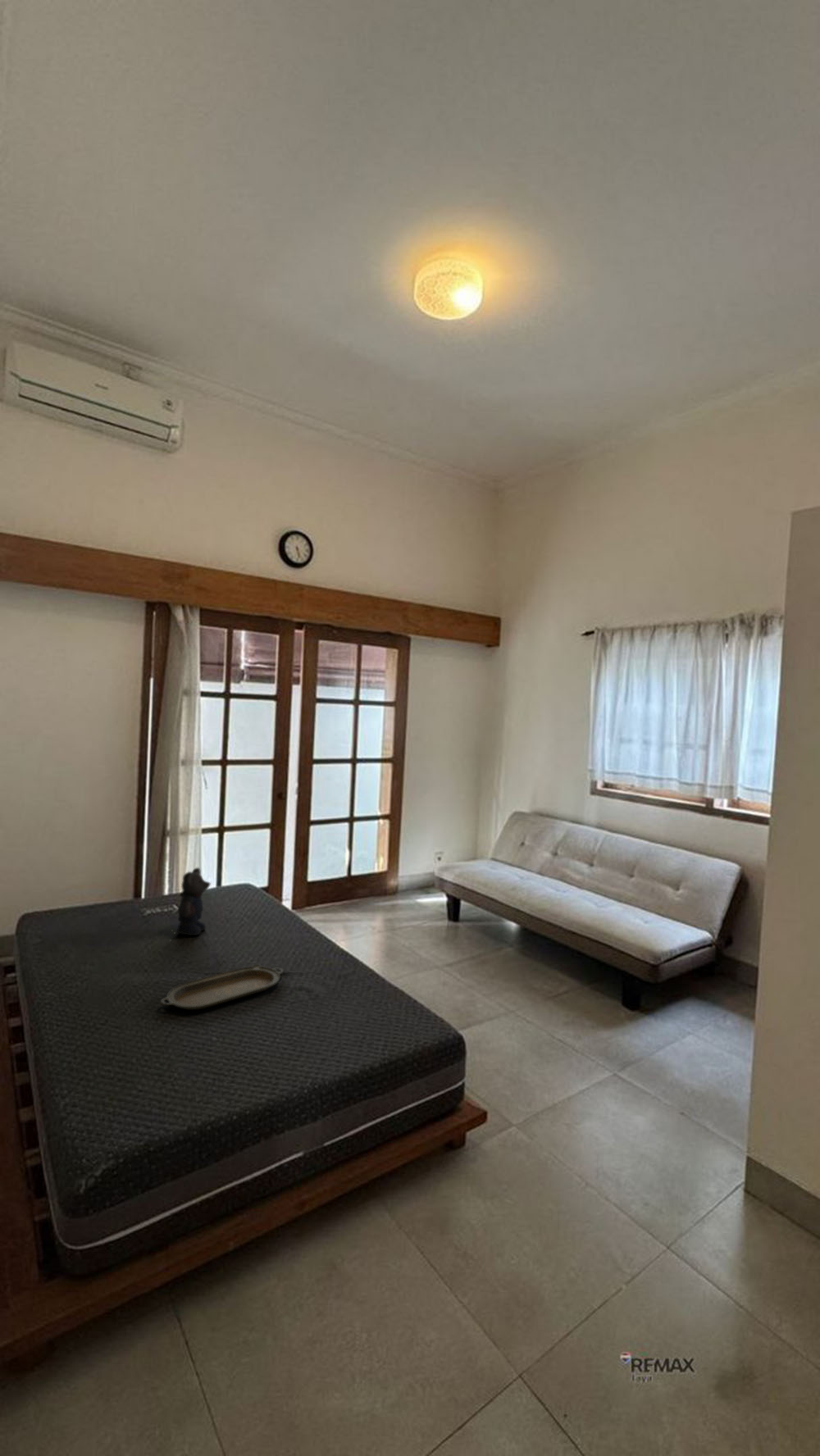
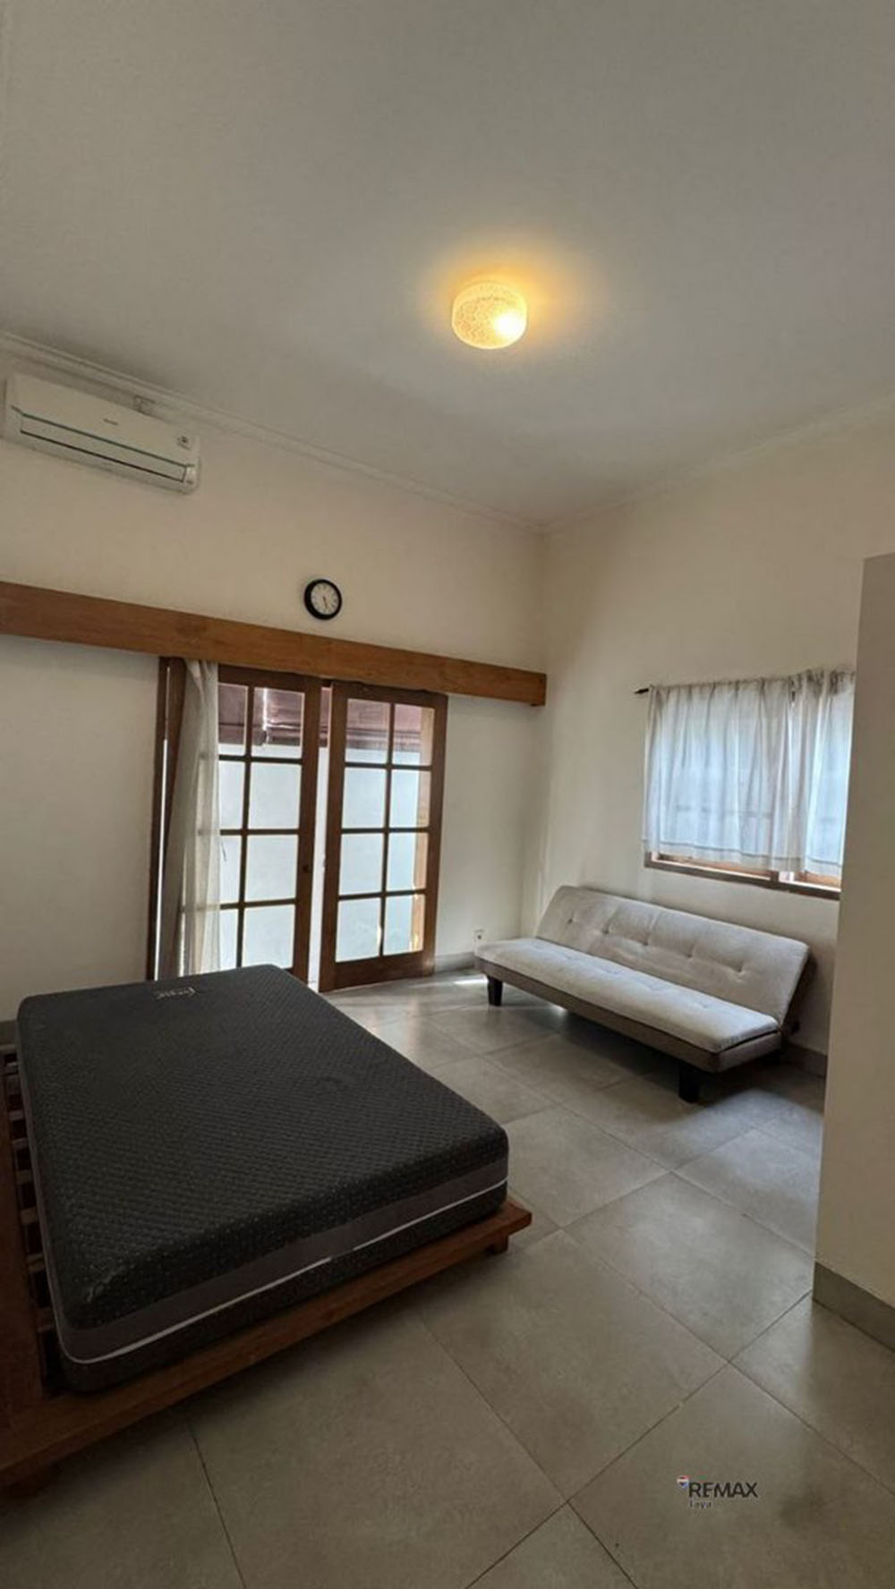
- serving tray (226, 988)
- bear (191, 899)
